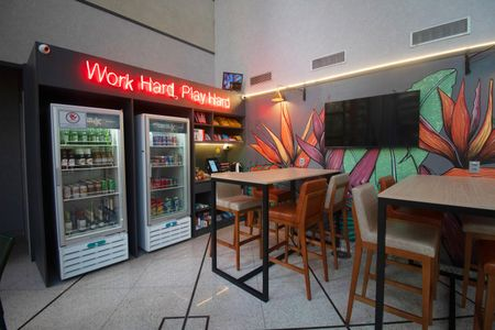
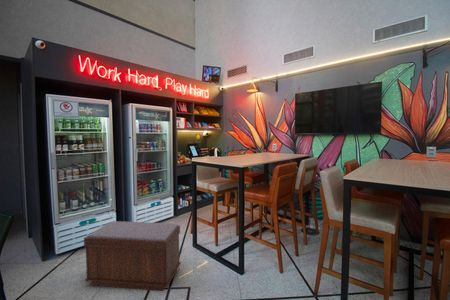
+ bench (135, 252)
